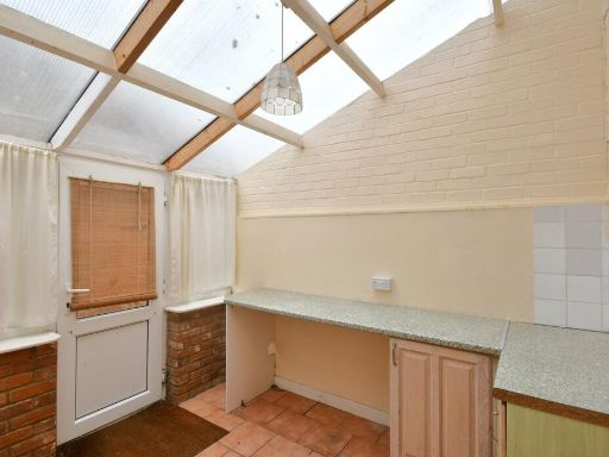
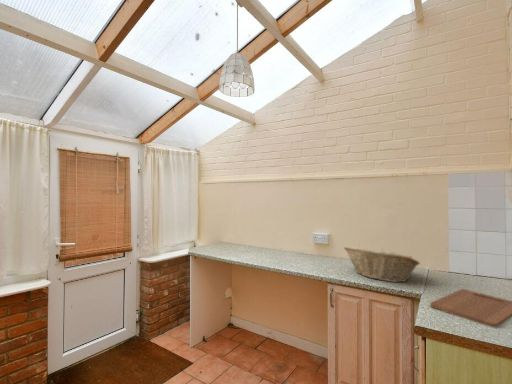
+ fruit basket (379, 260)
+ cutting board (476, 305)
